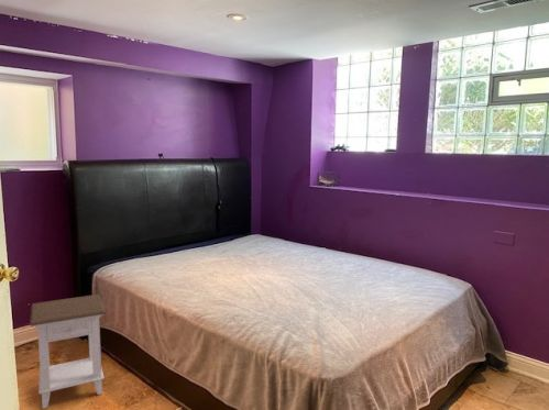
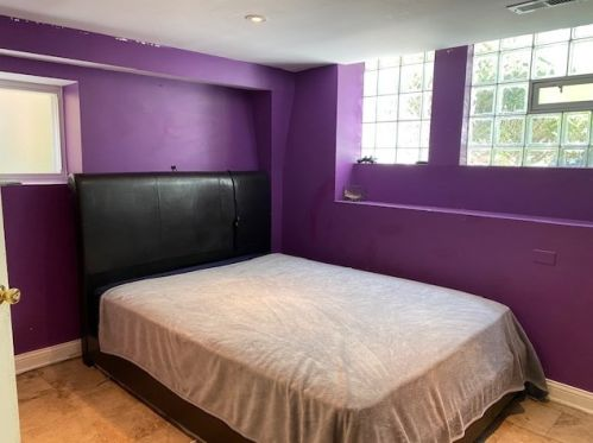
- nightstand (69, 337)
